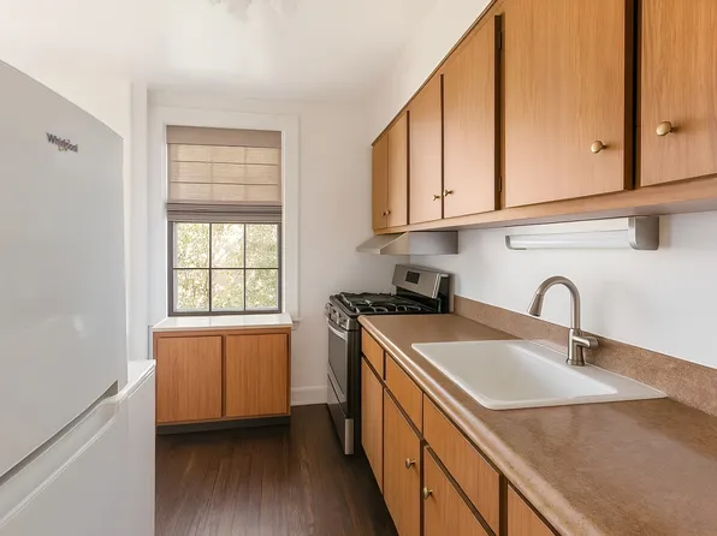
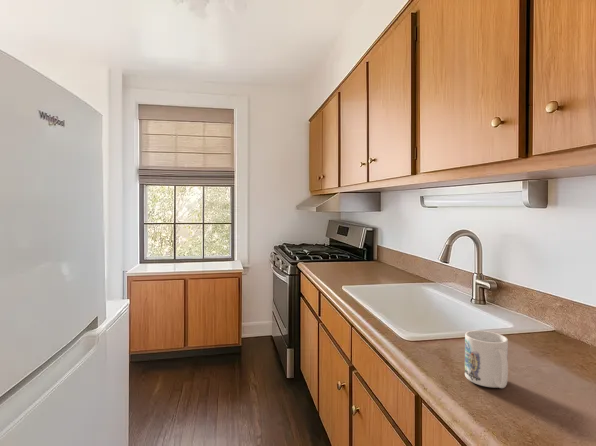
+ mug (489, 361)
